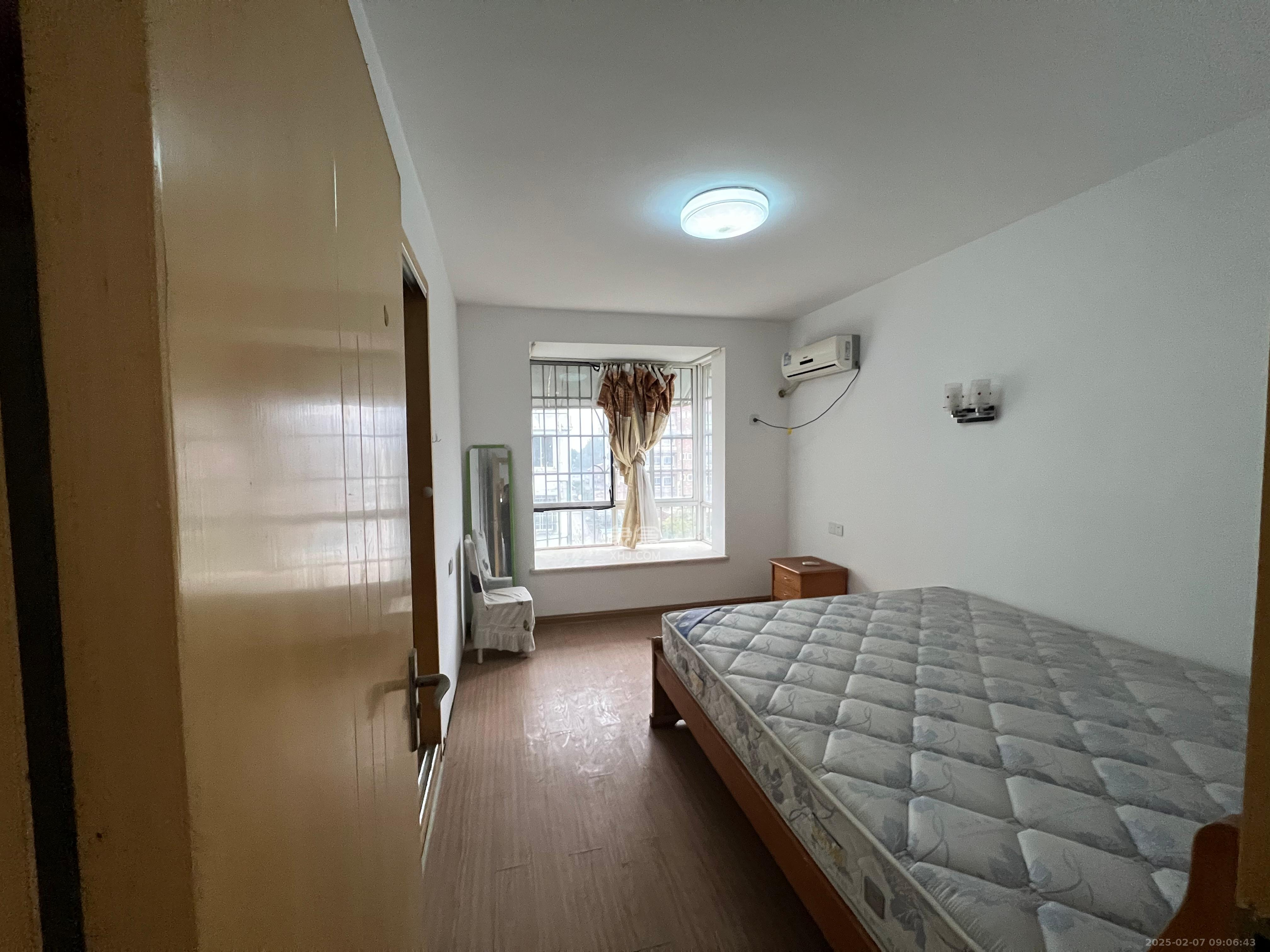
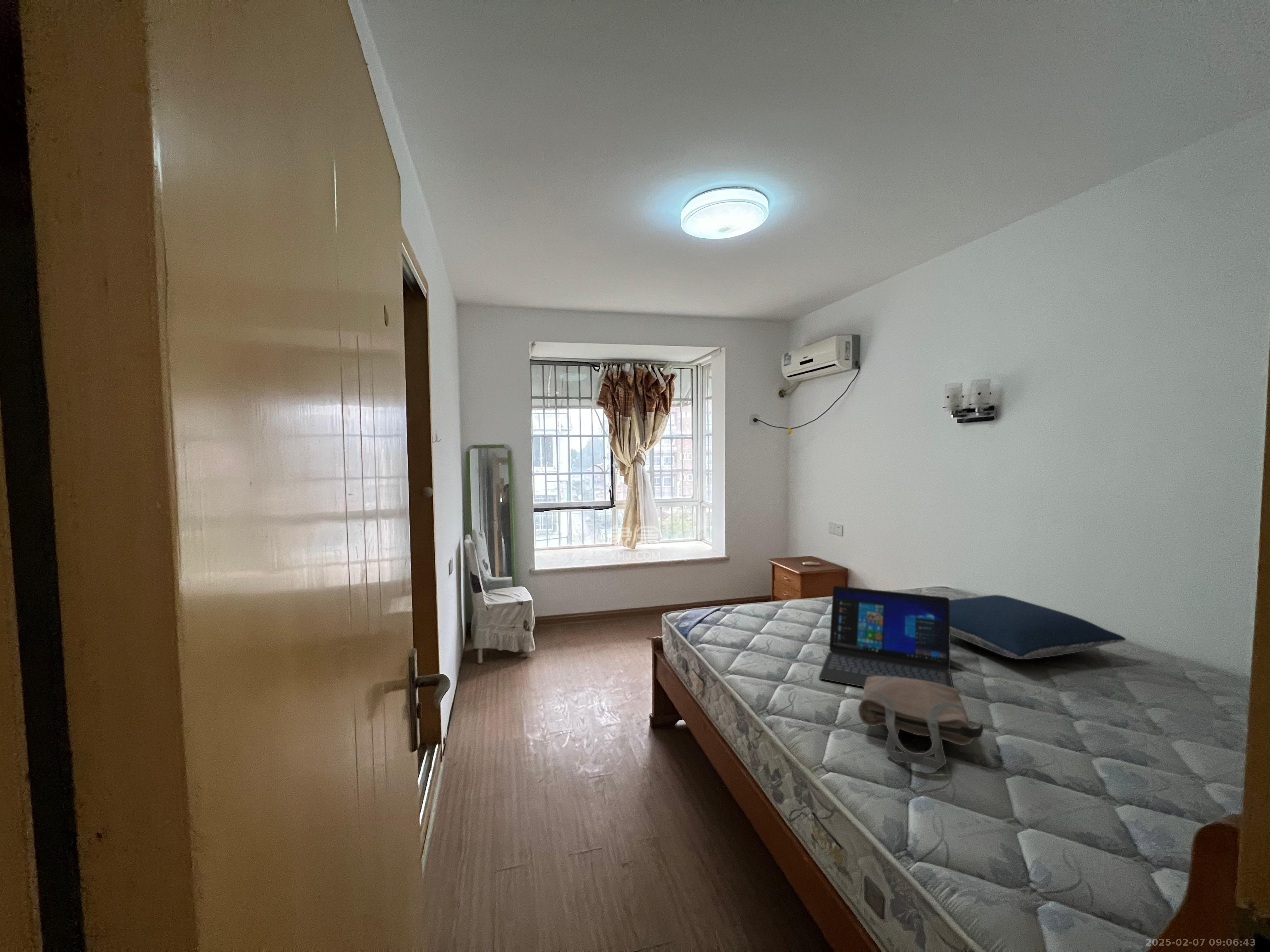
+ laptop (886, 637)
+ pillow (1008, 625)
+ tote bag (918, 718)
